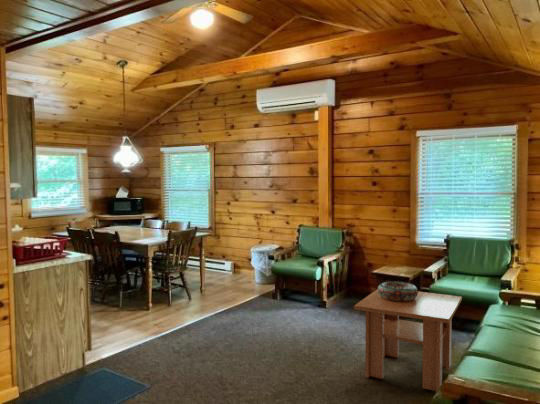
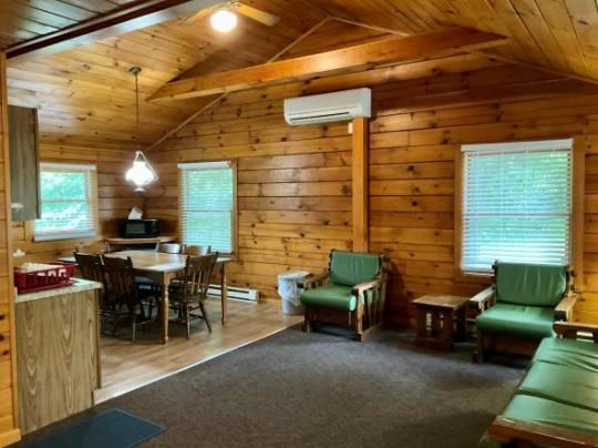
- coffee table (409, 336)
- decorative bowl (397, 290)
